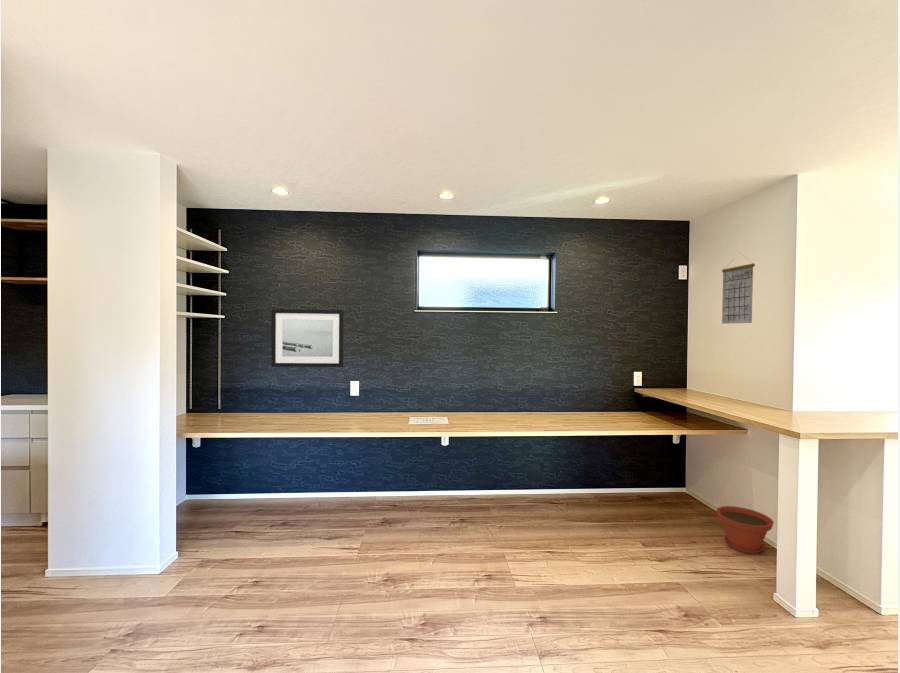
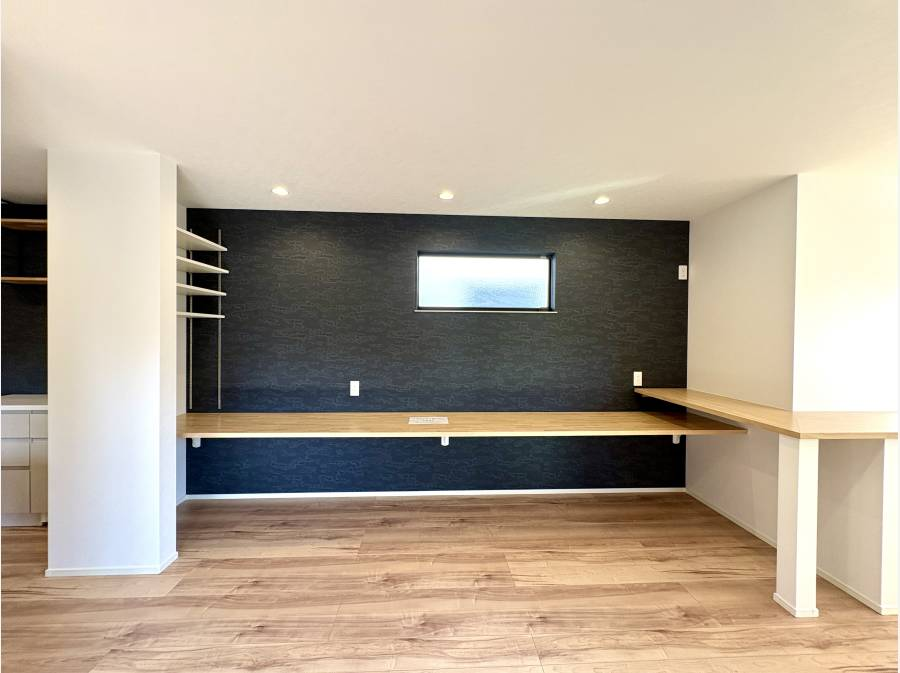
- calendar (737, 288)
- wall art (307, 338)
- plant pot (743, 531)
